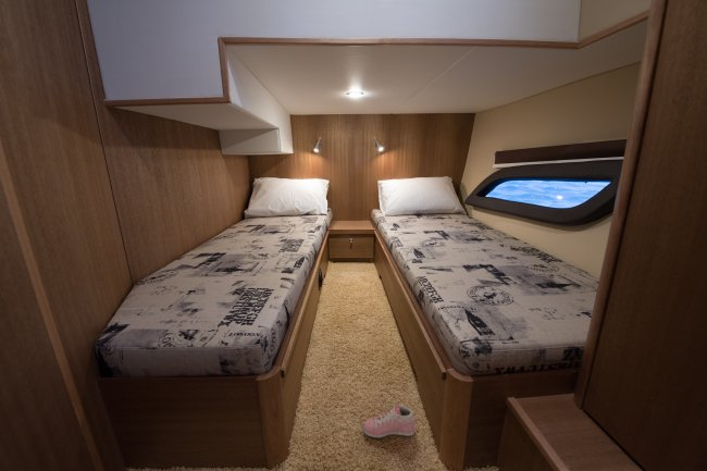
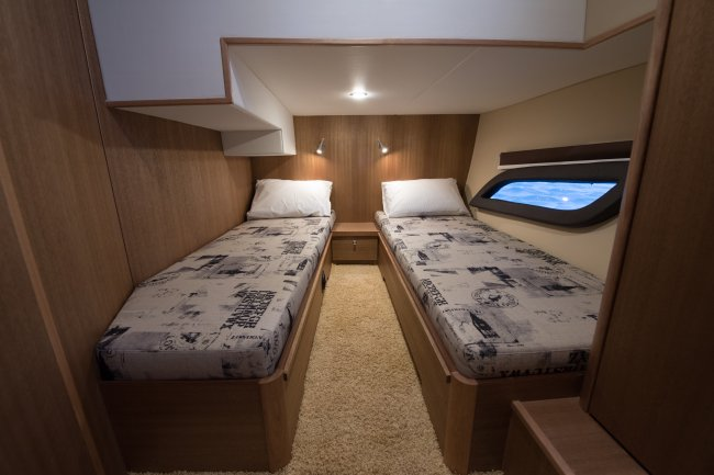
- sneaker (388, 419)
